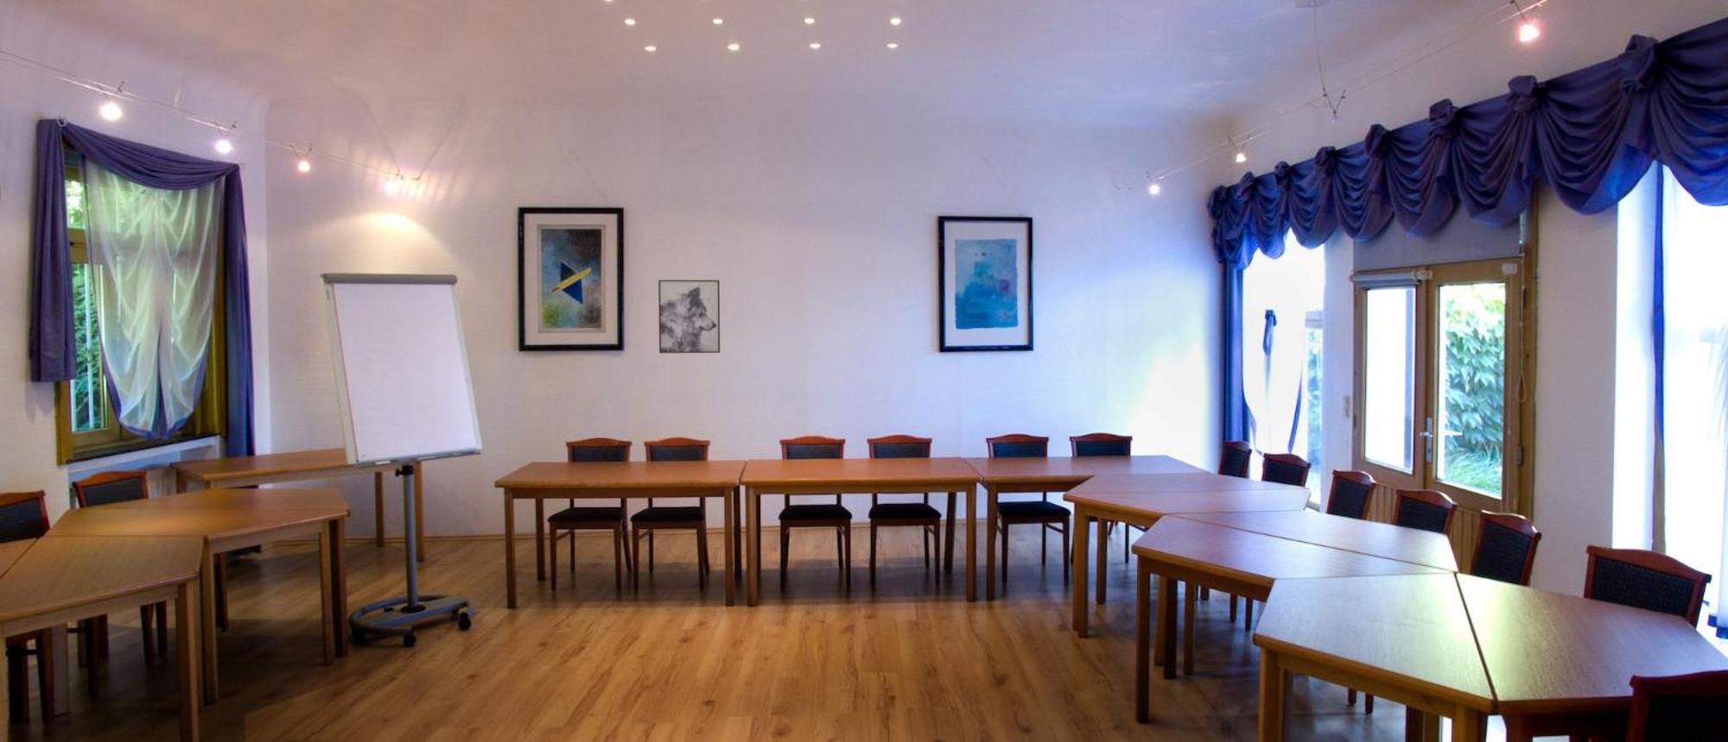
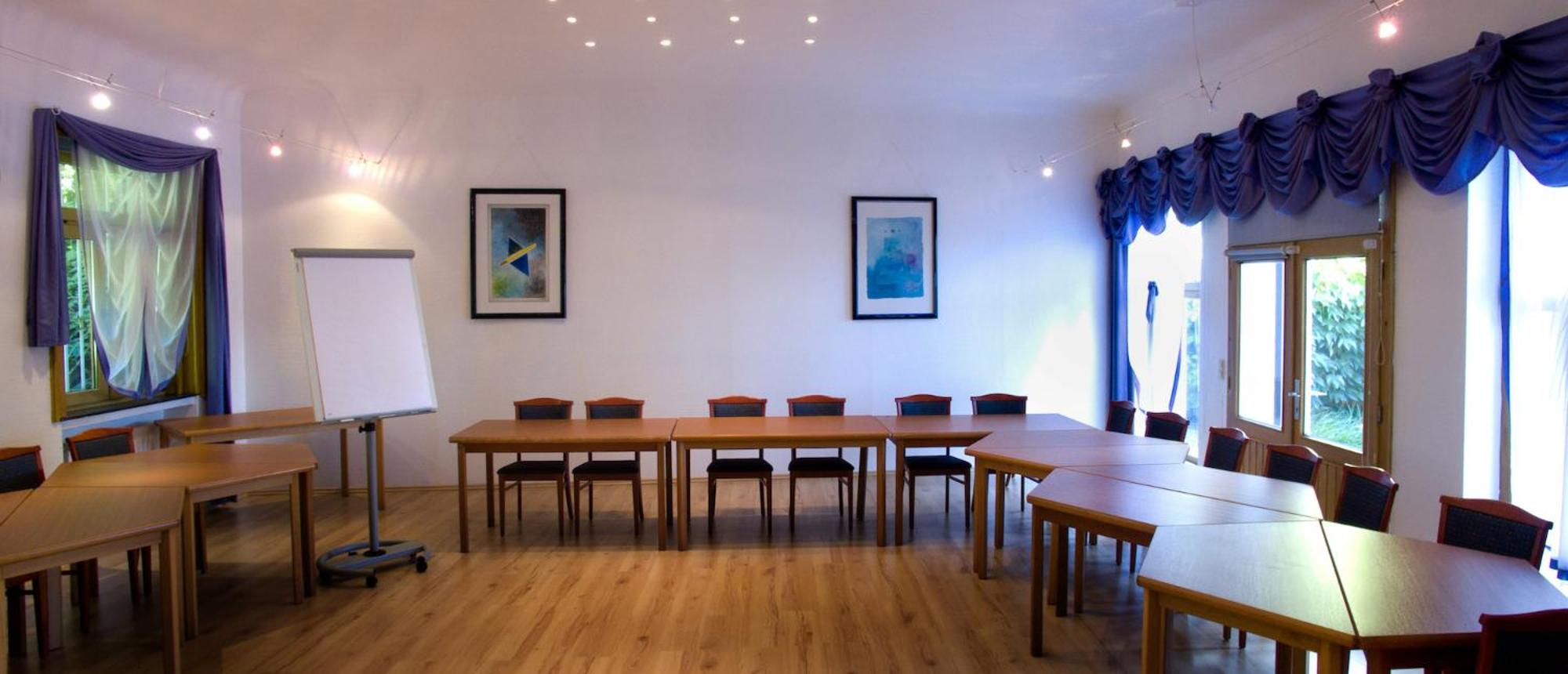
- wall art (690, 316)
